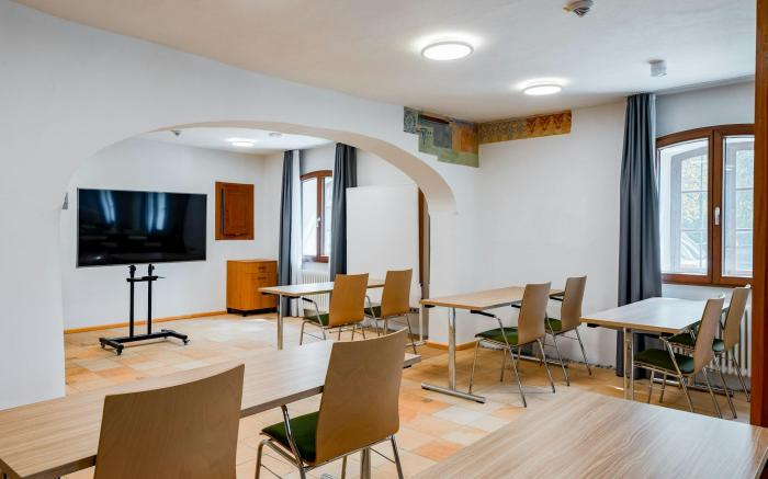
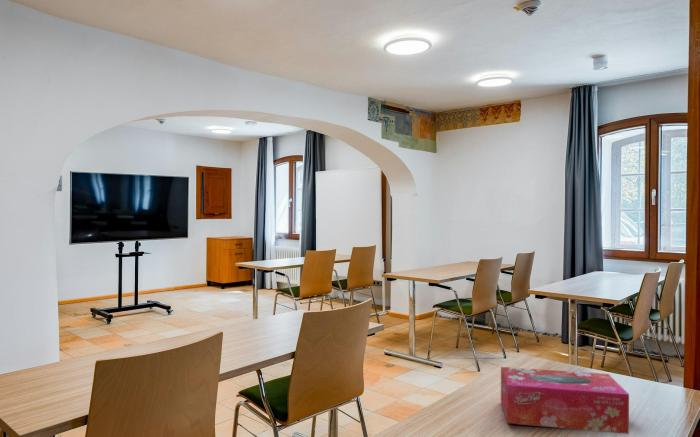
+ tissue box (559, 397)
